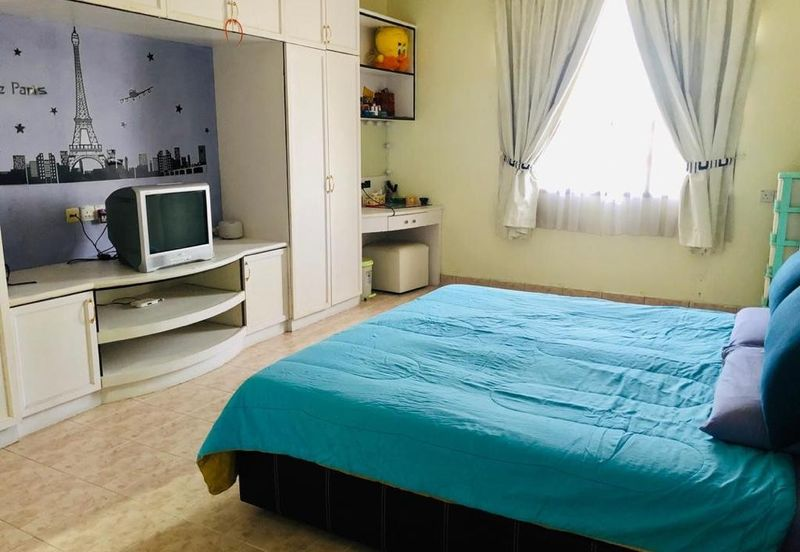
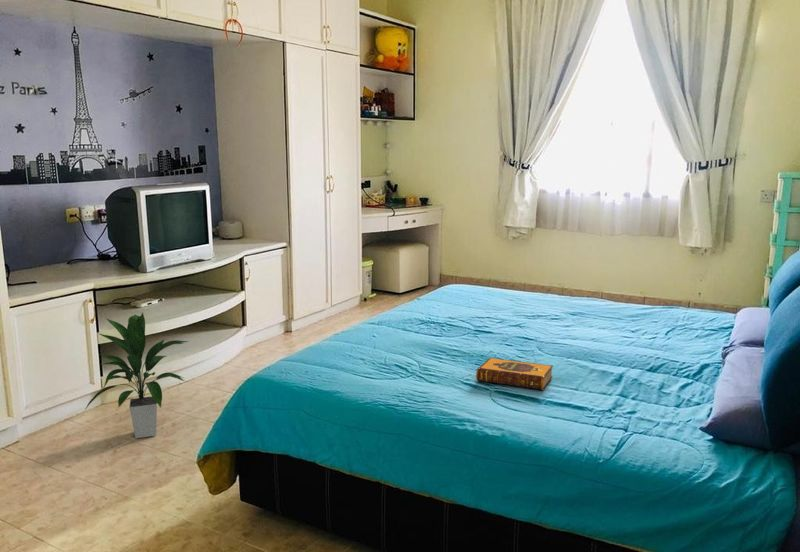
+ hardback book (514, 373)
+ indoor plant (137, 372)
